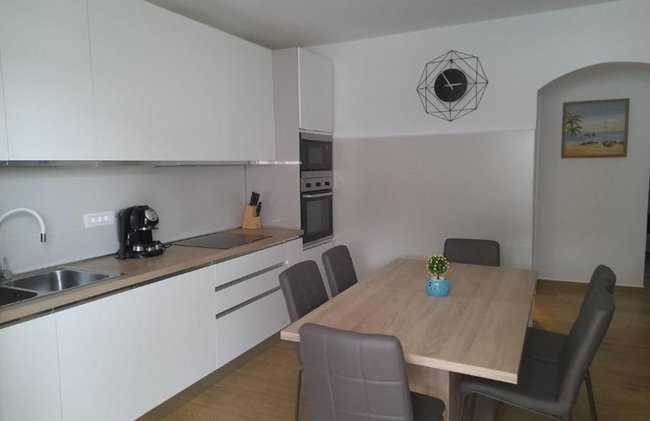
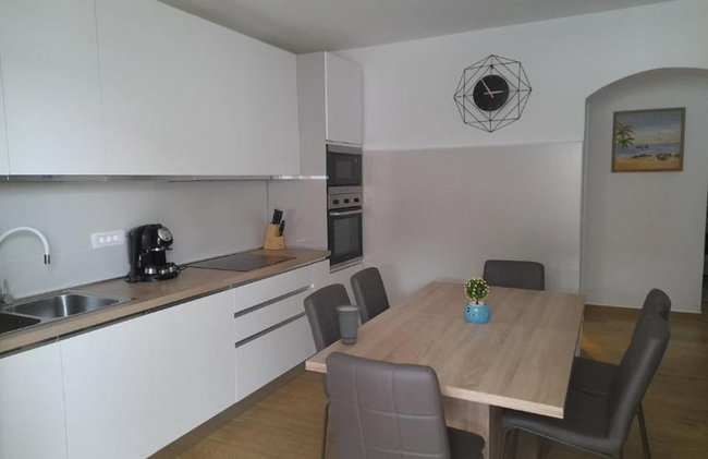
+ cup (349, 325)
